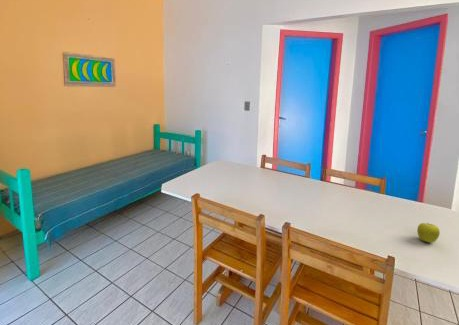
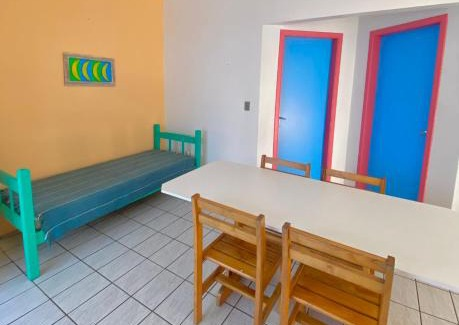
- fruit (428, 232)
